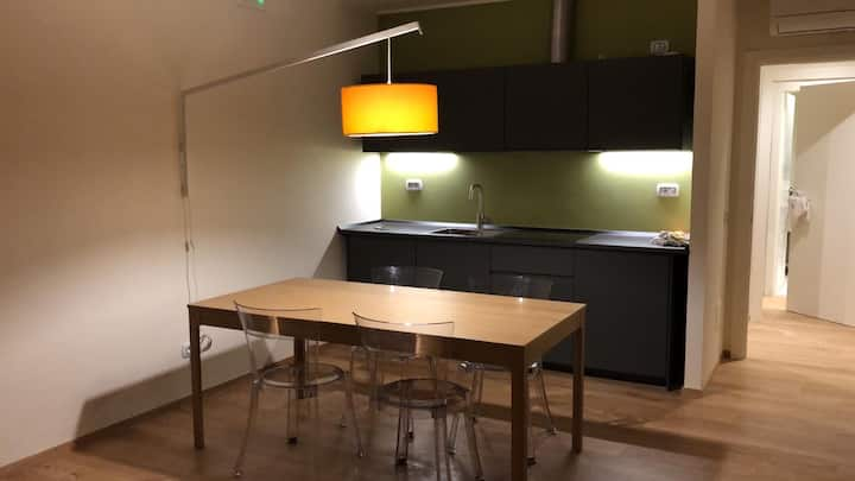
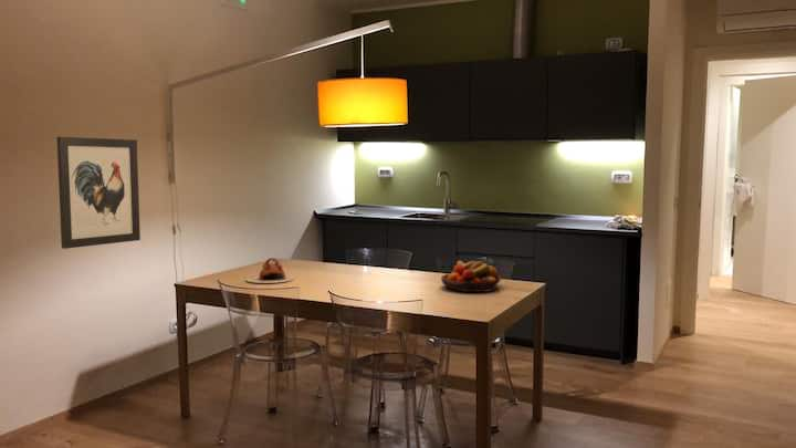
+ teapot (270, 268)
+ fruit bowl (470, 274)
+ wall art (101, 191)
